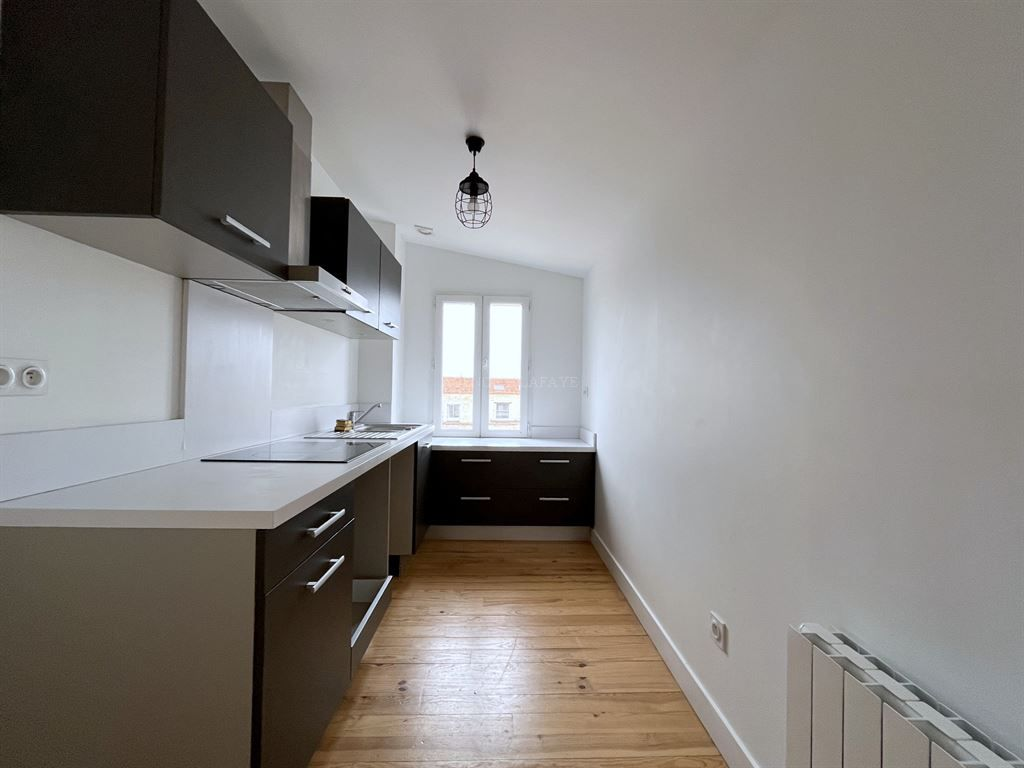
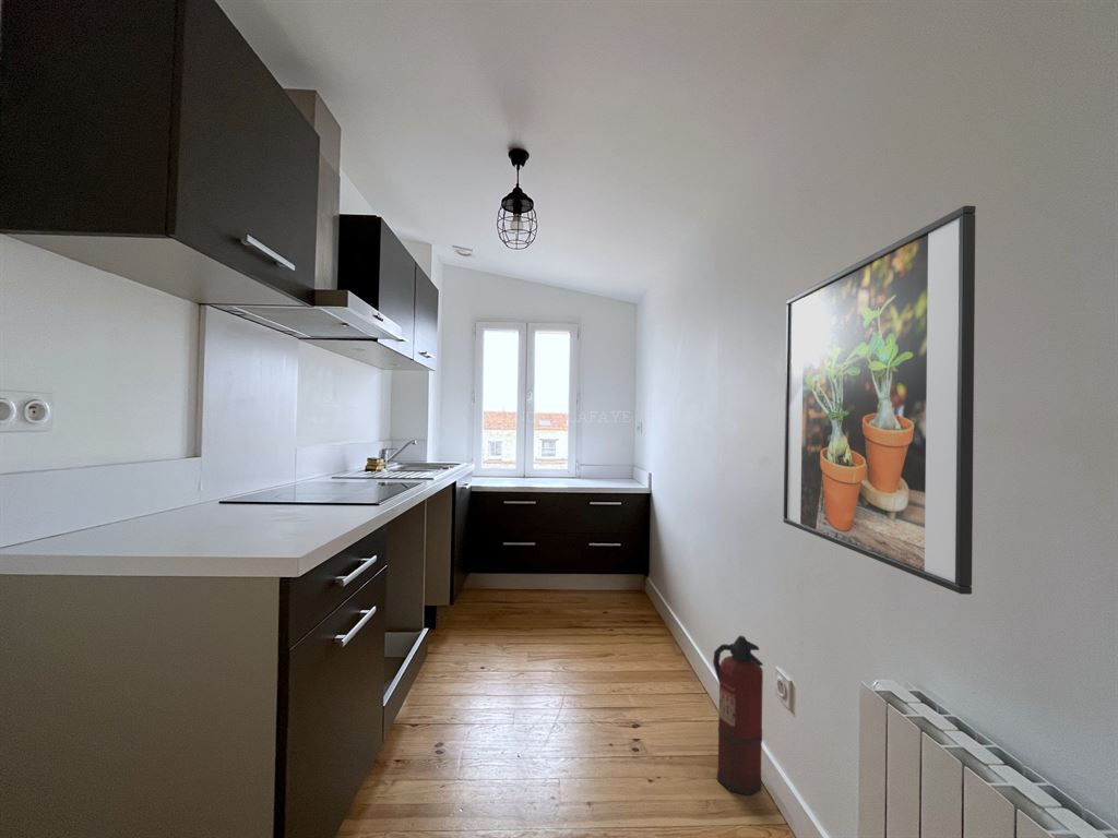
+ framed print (853, 406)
+ fire extinguisher (737, 704)
